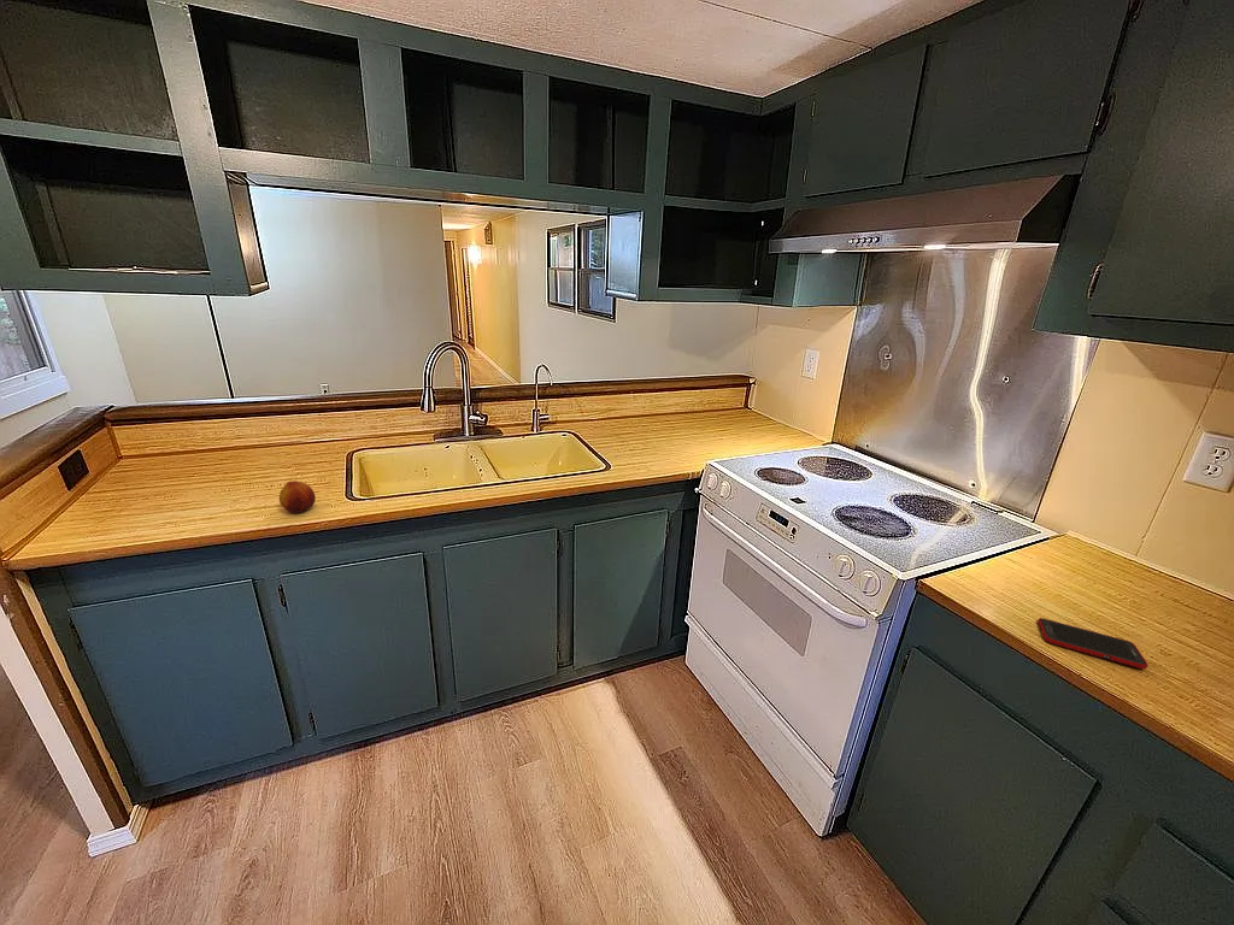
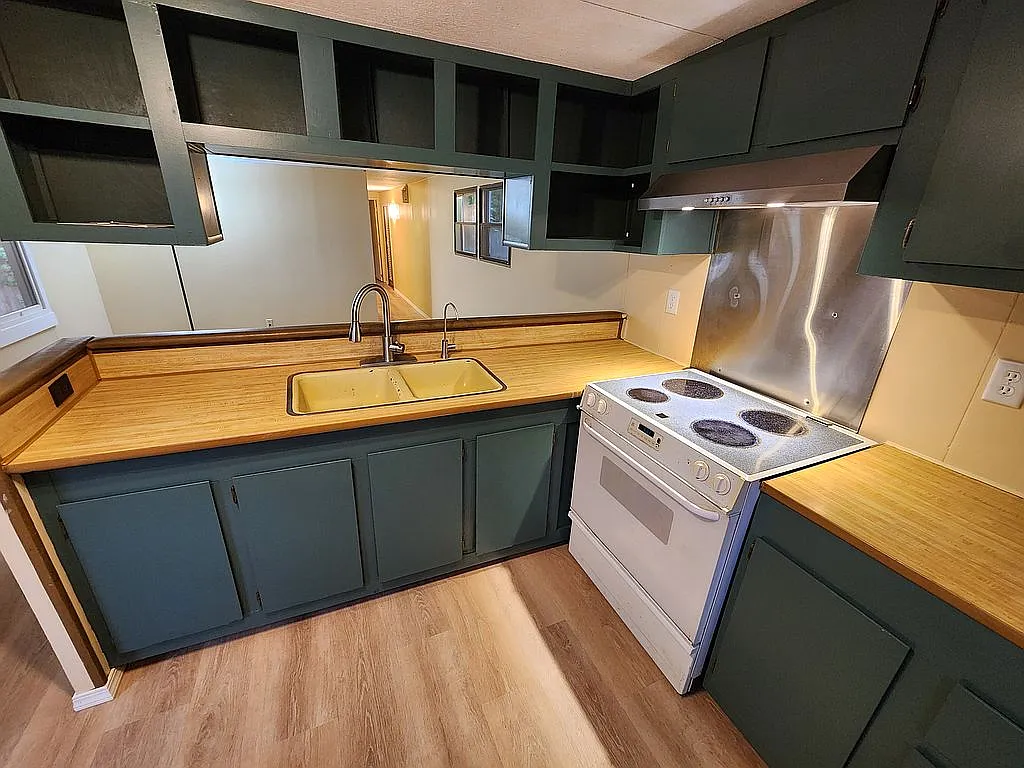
- fruit (296, 495)
- cell phone (1088, 642)
